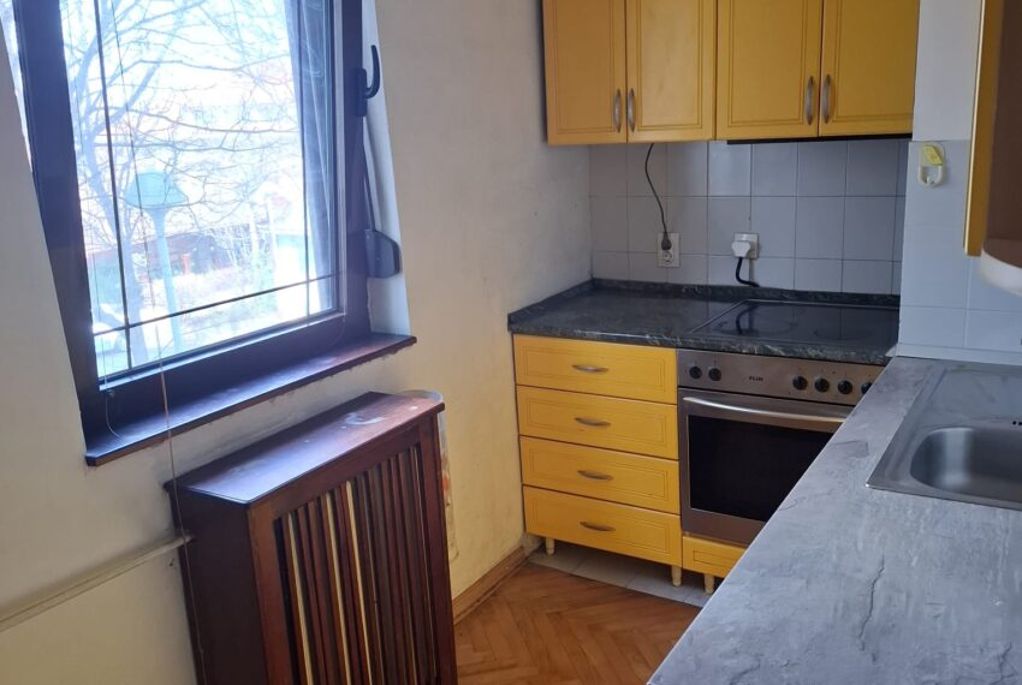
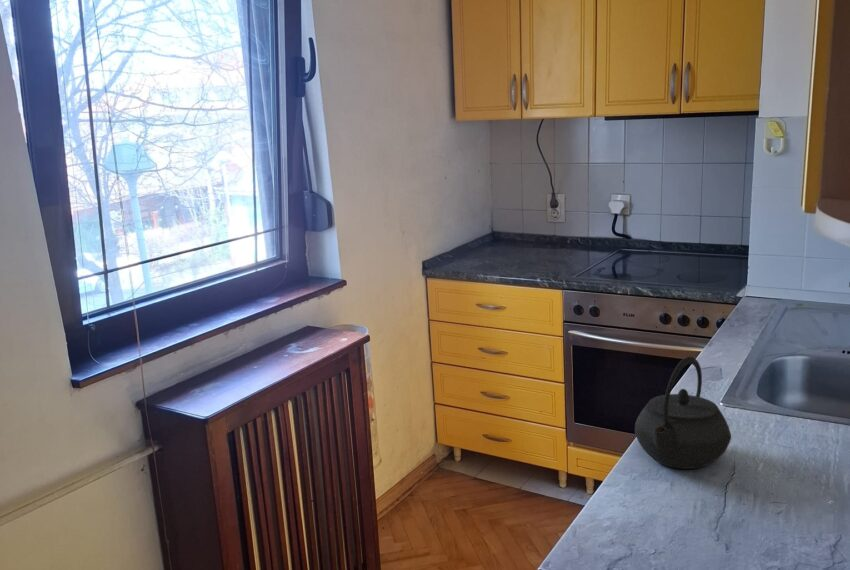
+ kettle (679, 410)
